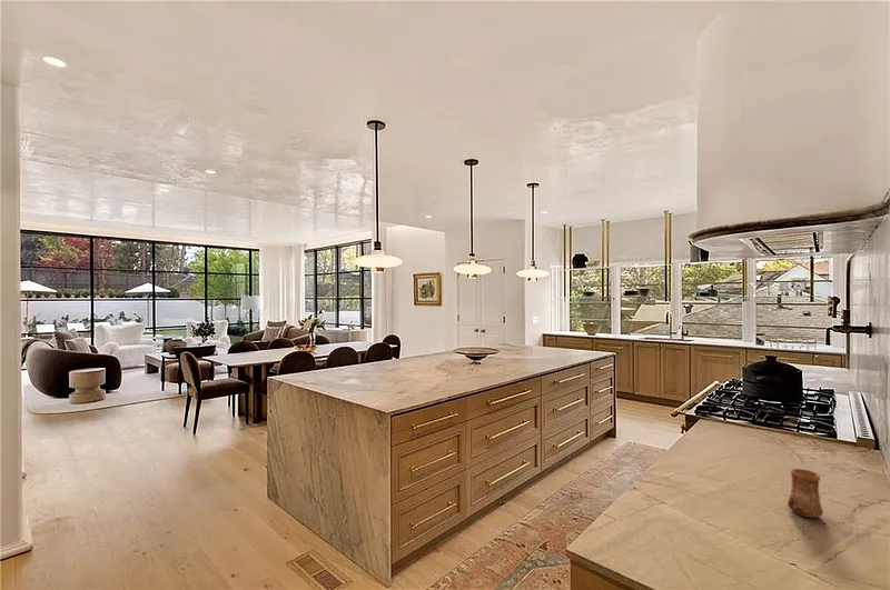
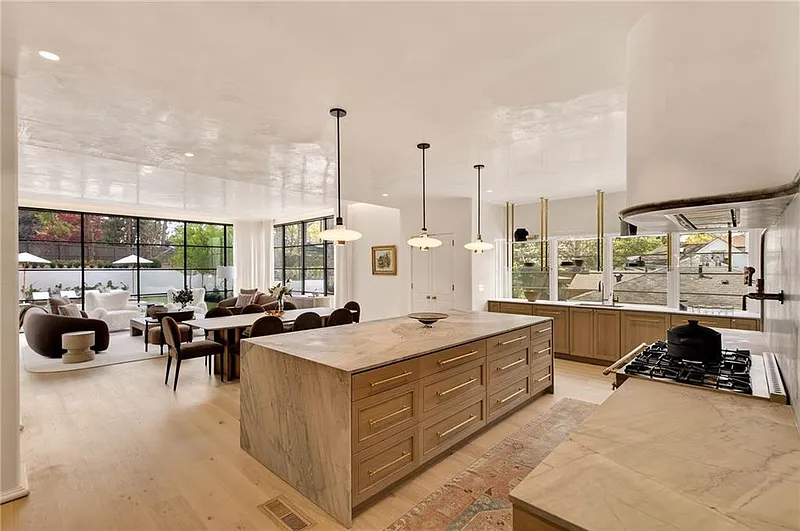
- cup (804, 492)
